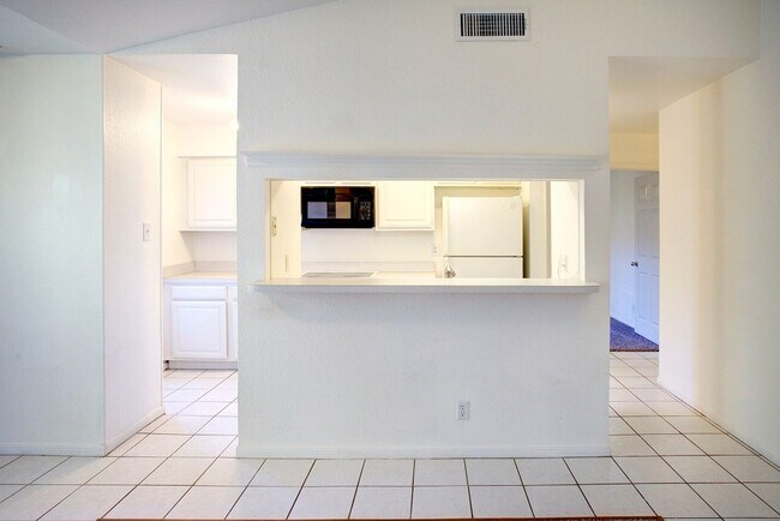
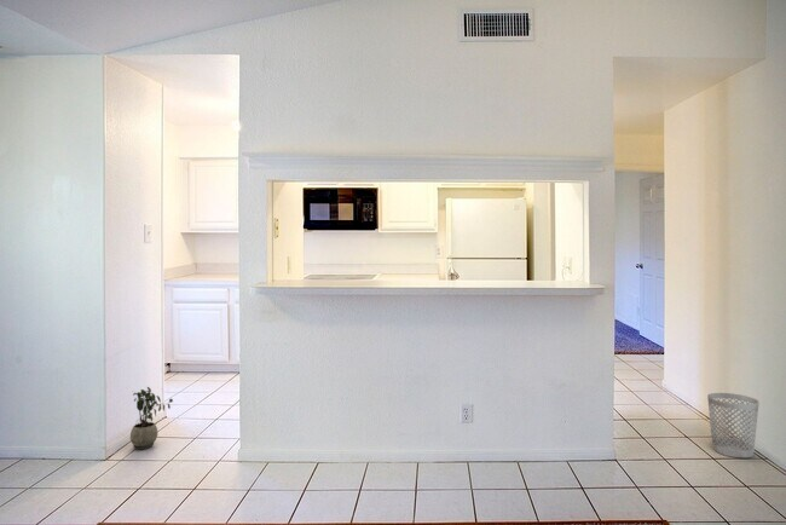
+ potted plant (149, 415)
+ wastebasket (732, 425)
